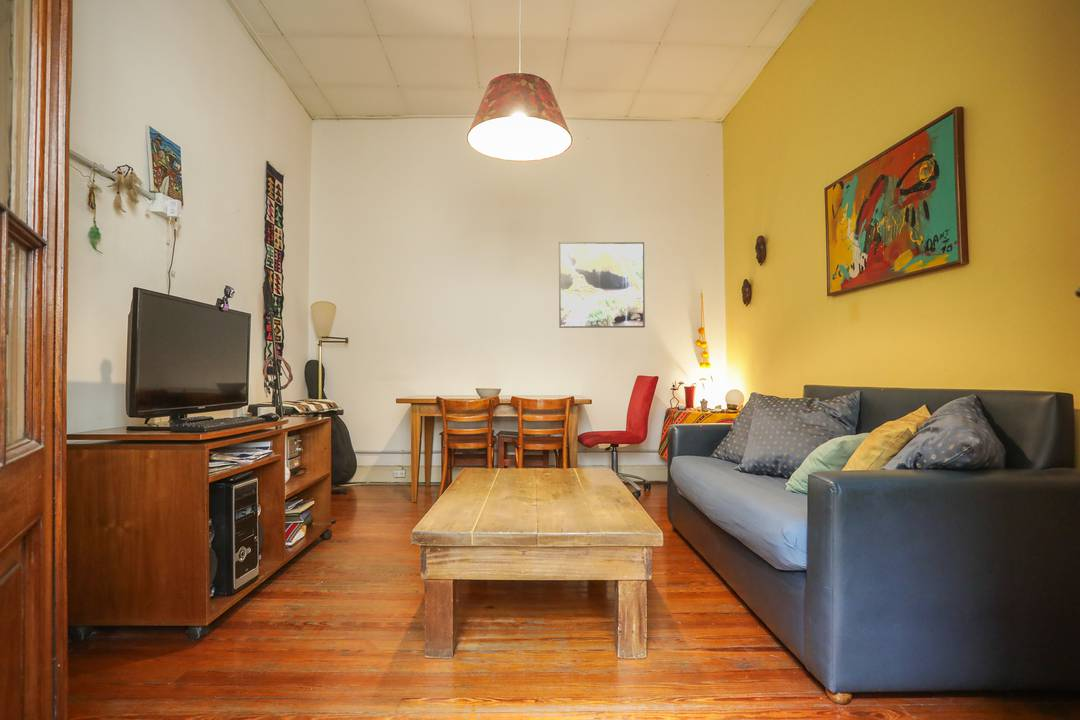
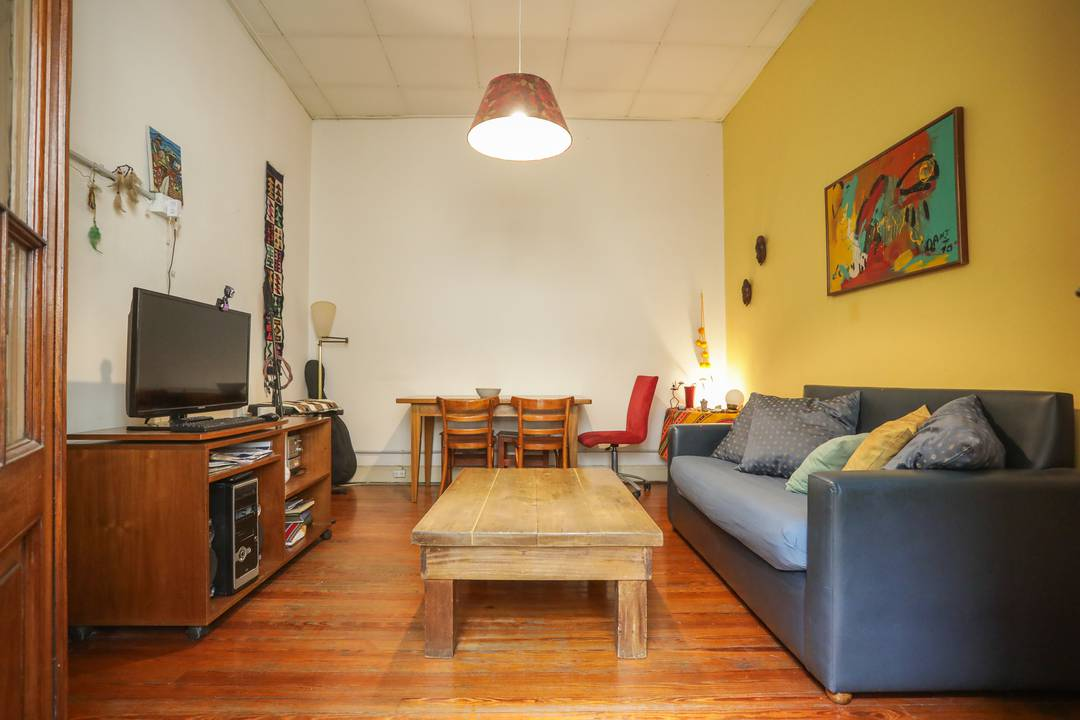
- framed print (601, 284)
